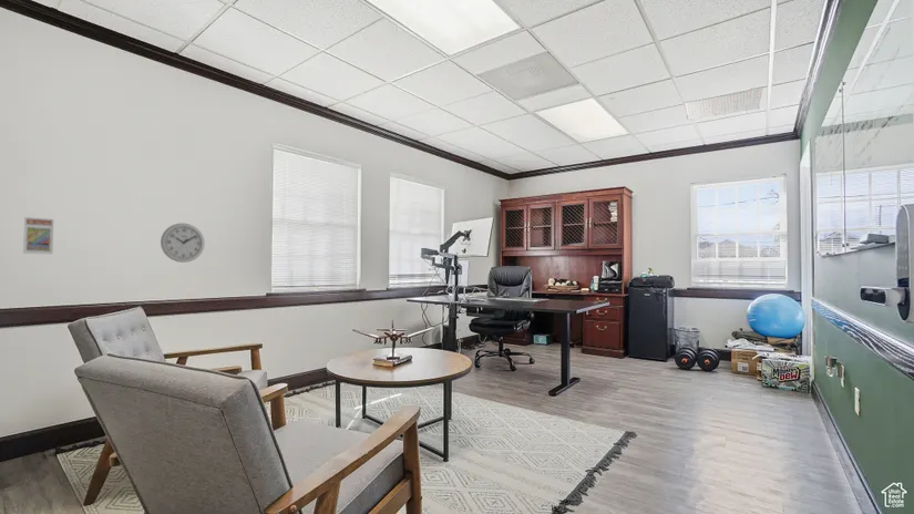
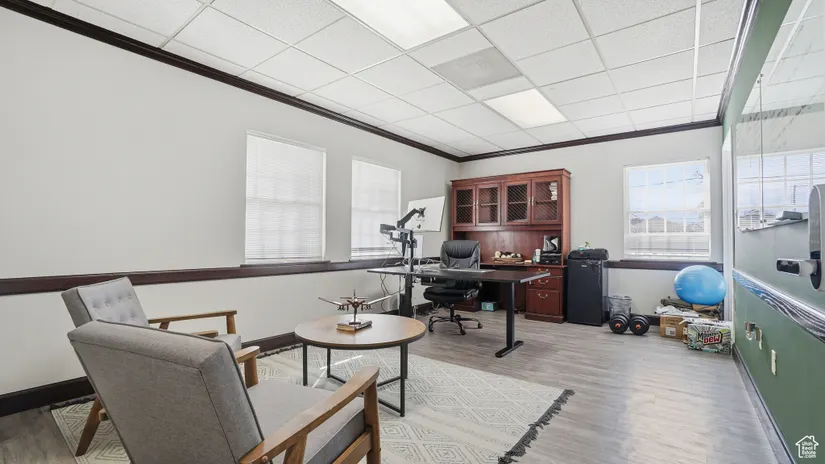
- wall clock (183, 243)
- trading card display case (39, 236)
- ceiling panel (721, 106)
